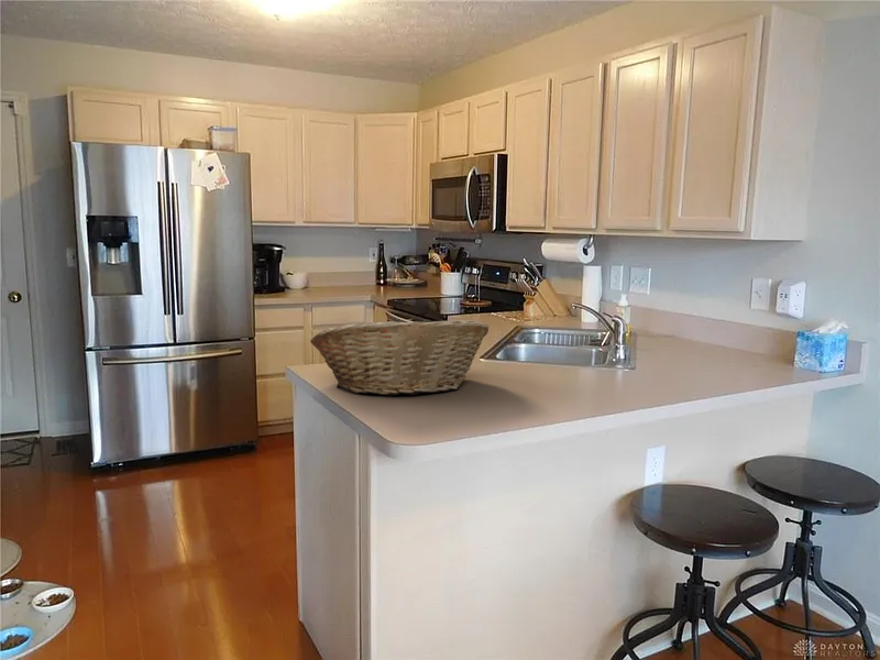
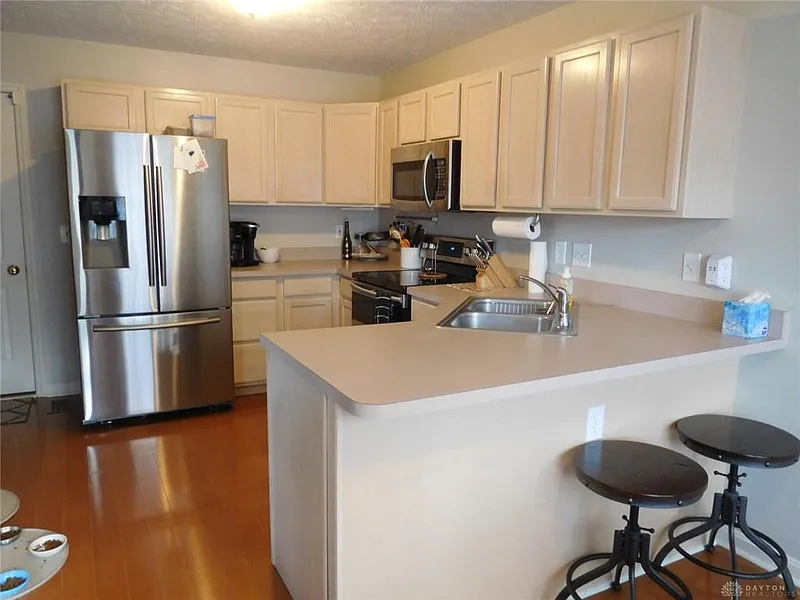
- fruit basket (400, 350)
